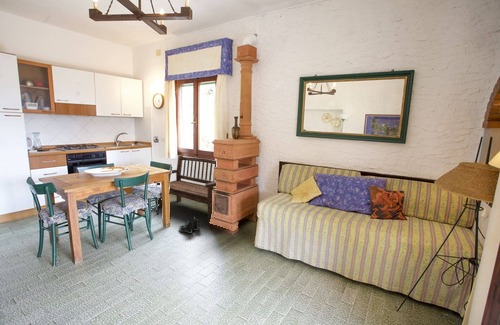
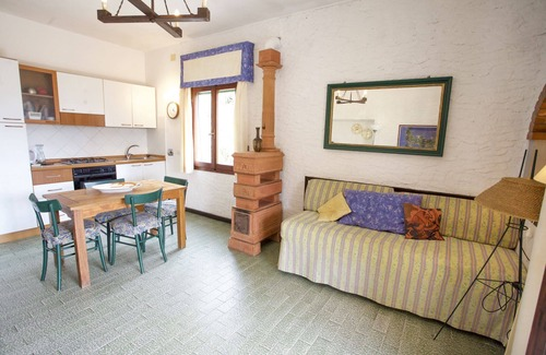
- bench (192, 186)
- boots (189, 223)
